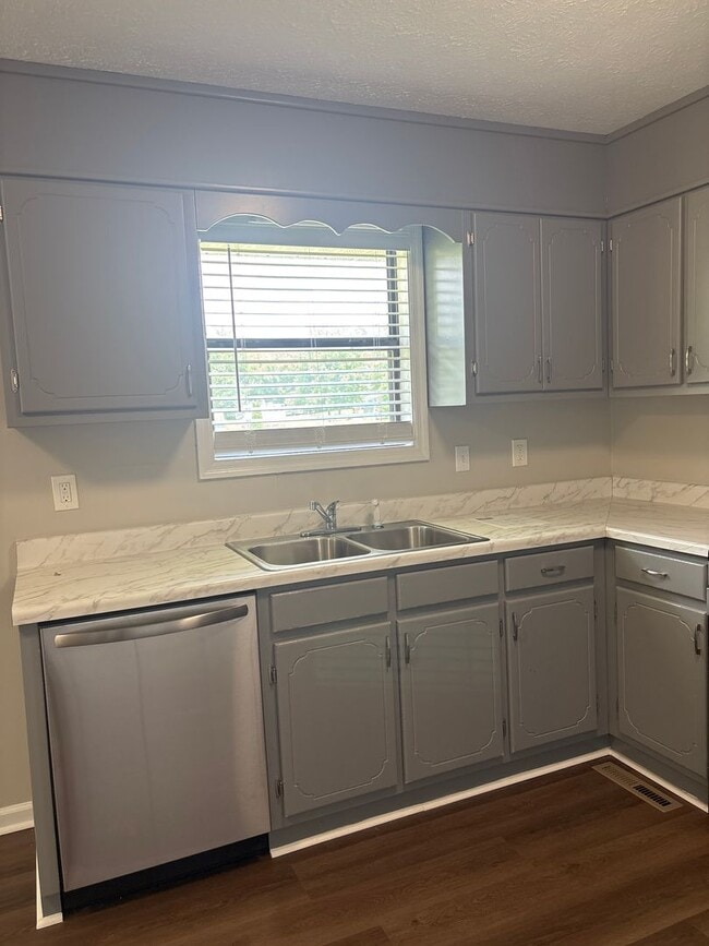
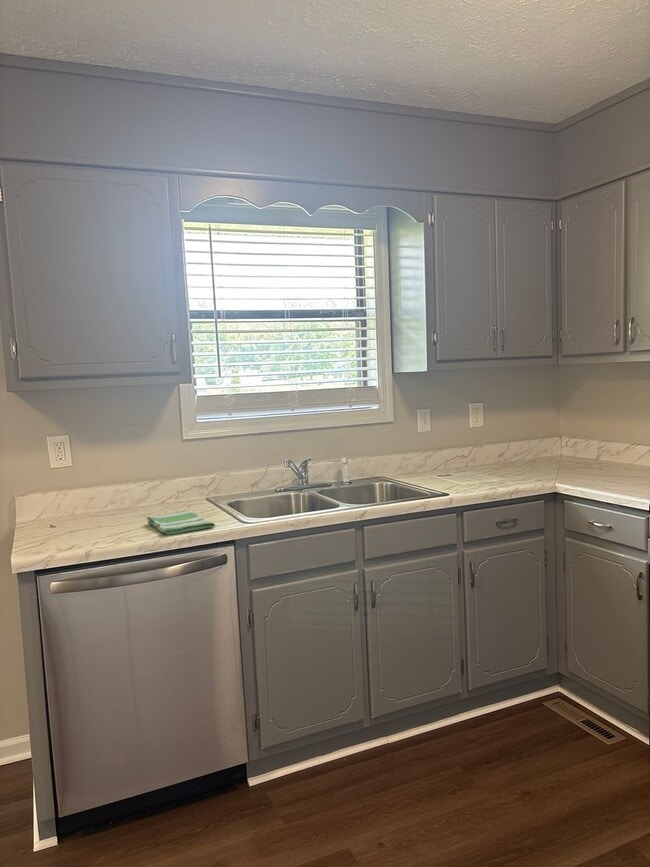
+ dish towel (179, 521)
